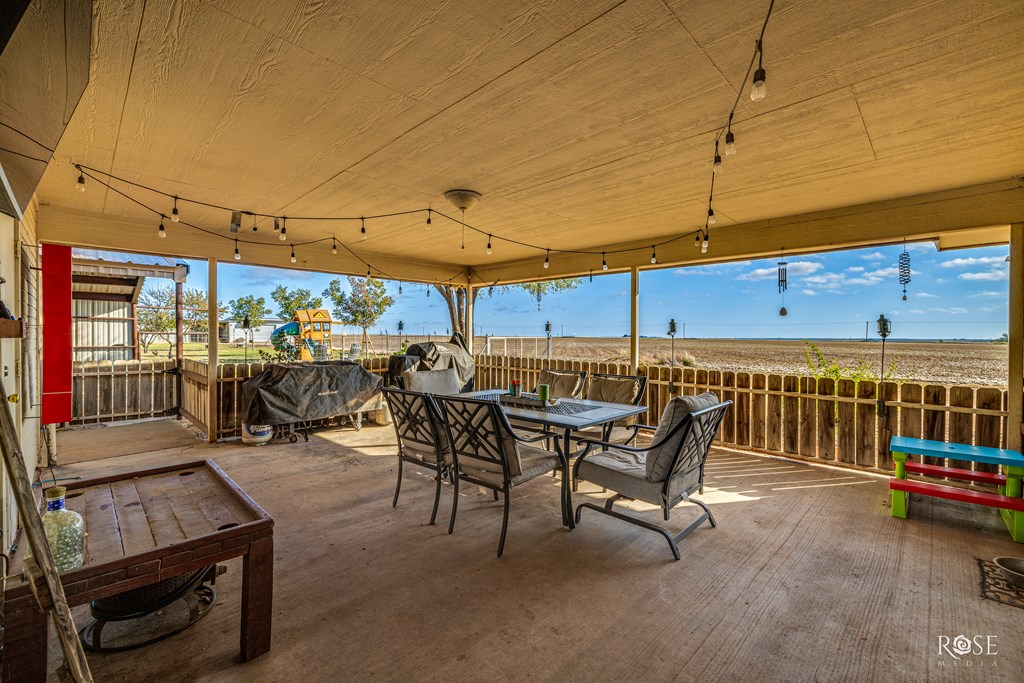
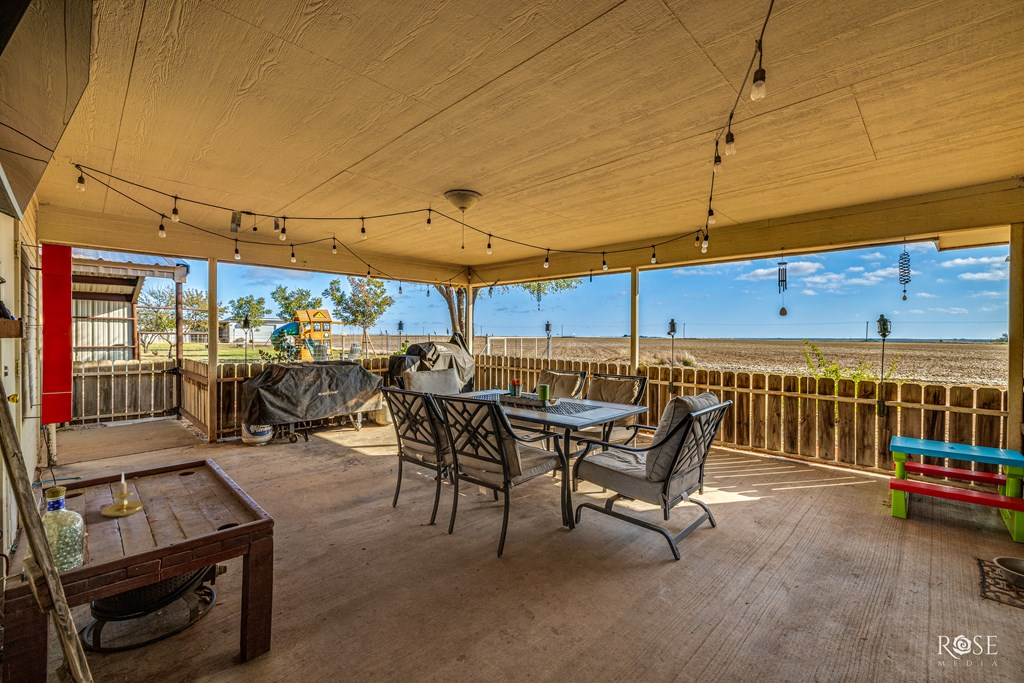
+ candle holder (122, 491)
